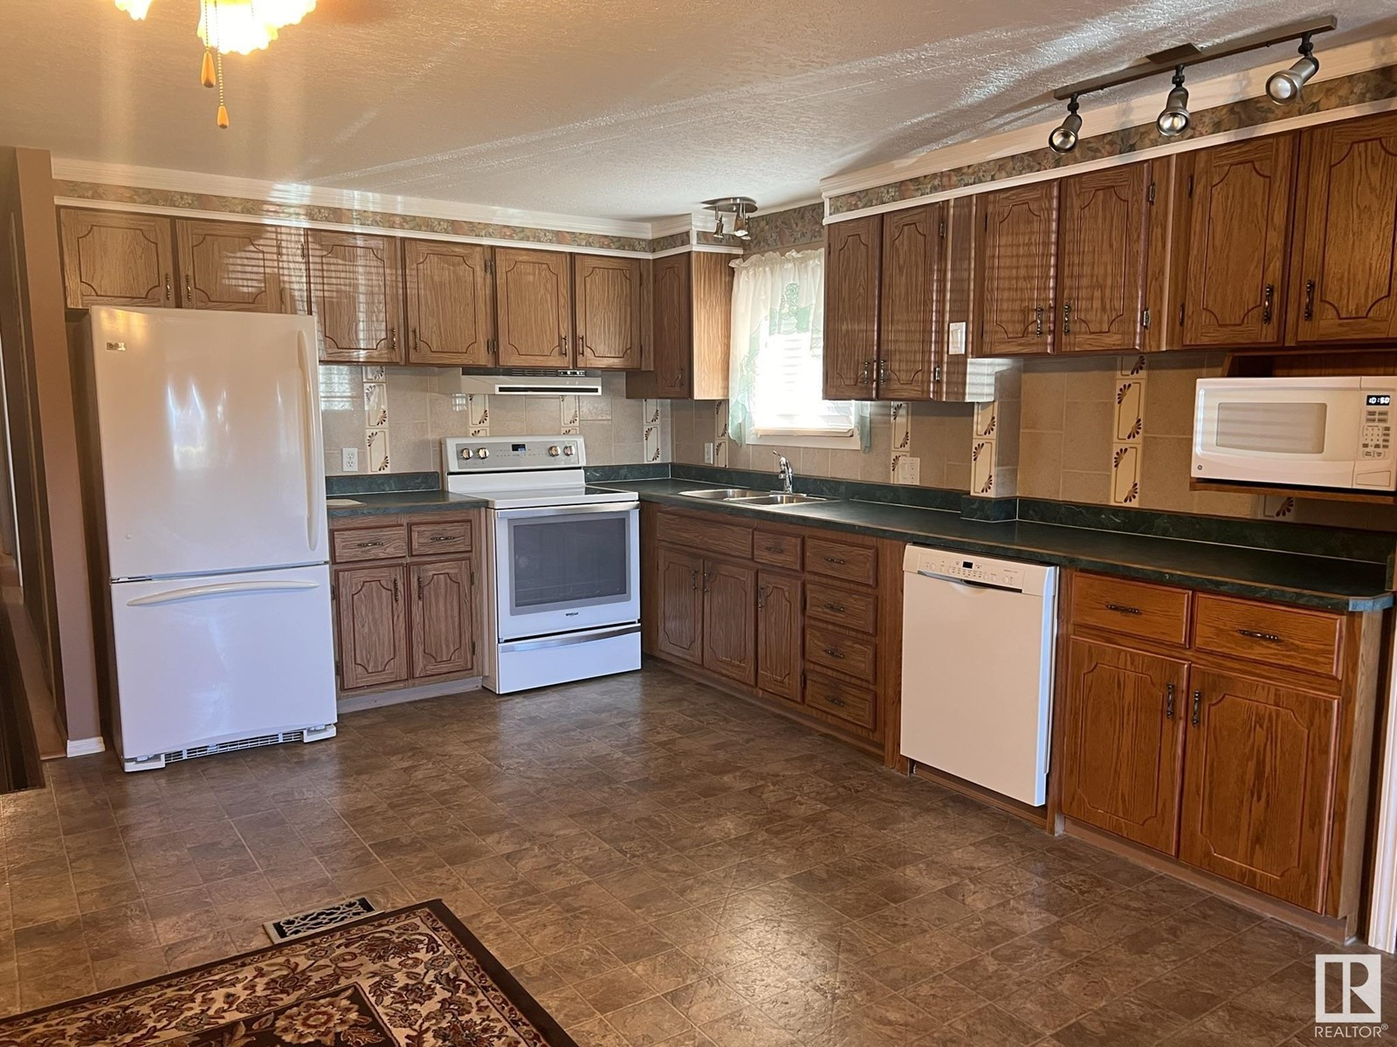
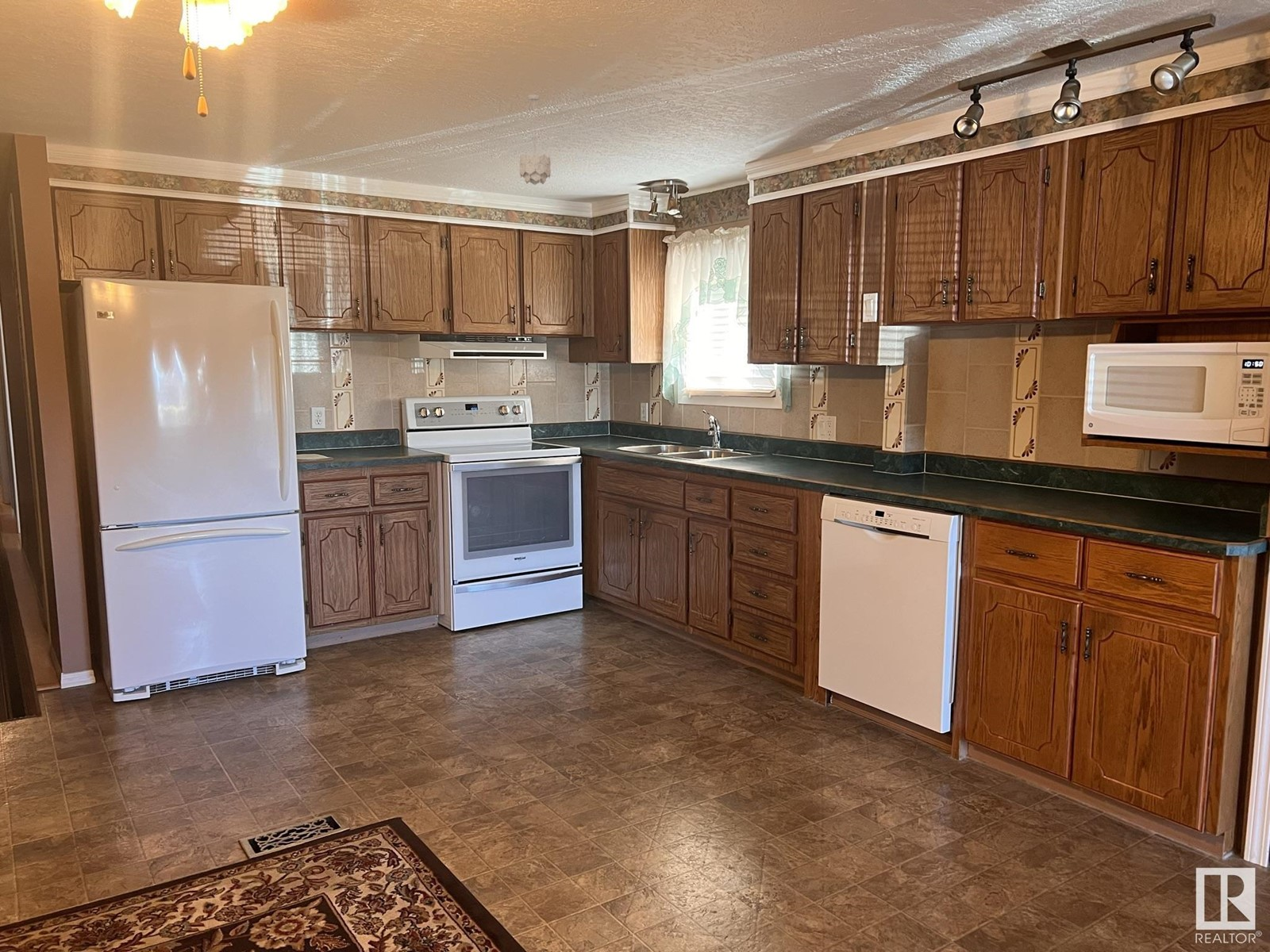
+ pendant light (534, 140)
